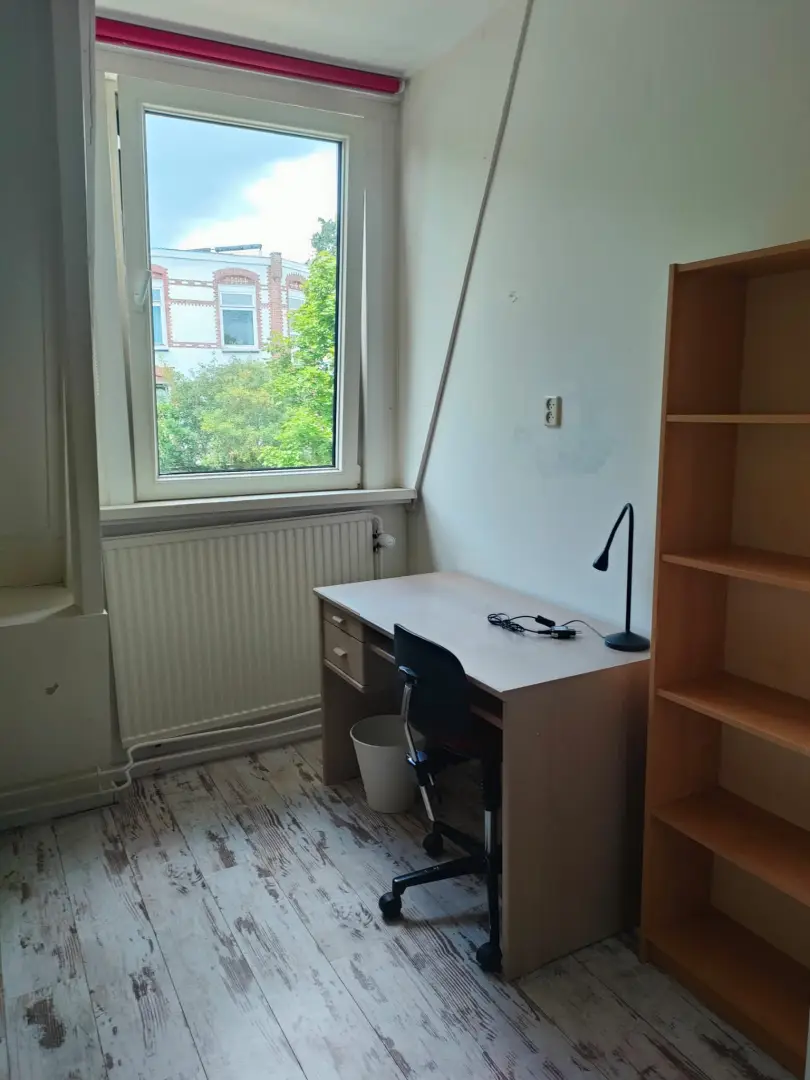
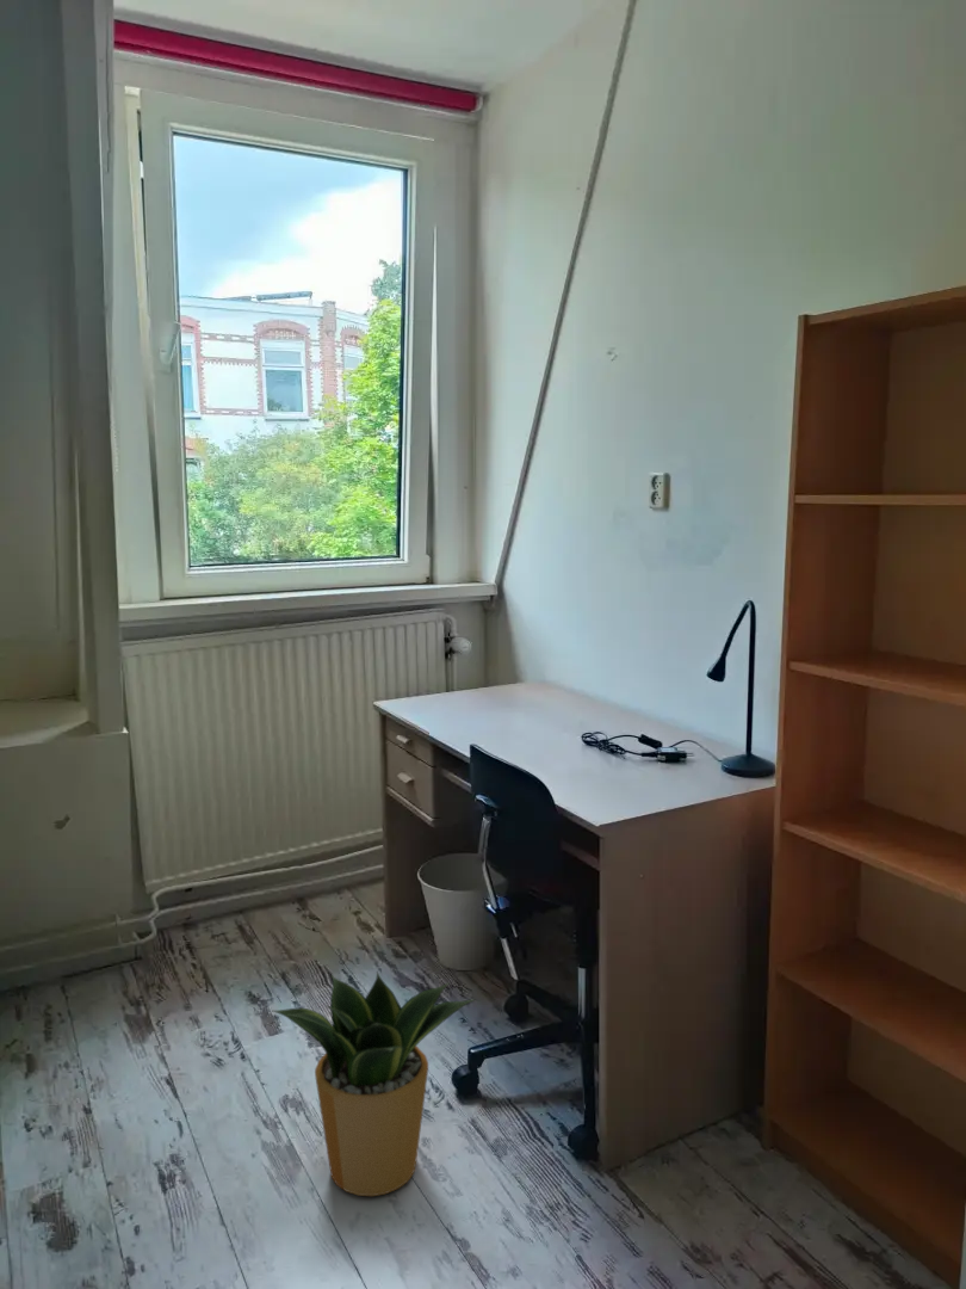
+ potted plant (377, 1084)
